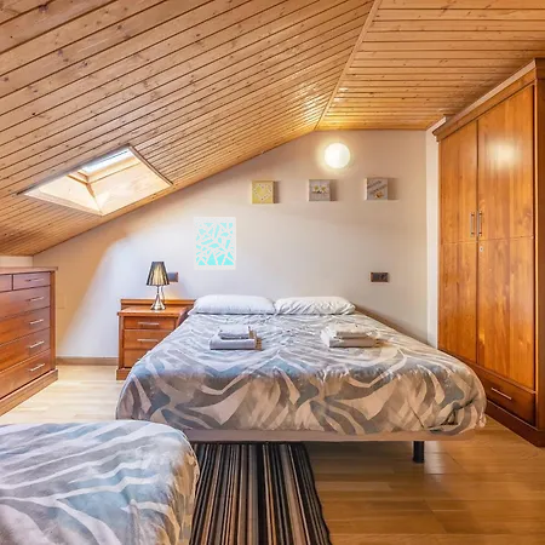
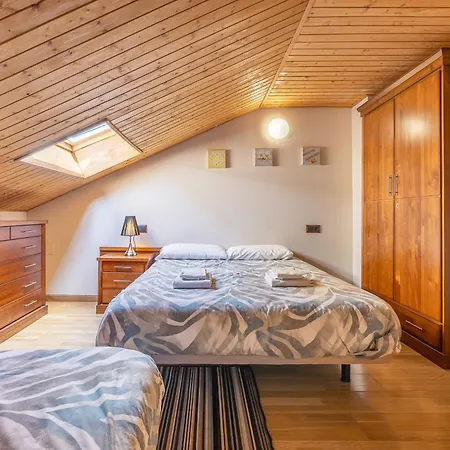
- wall art (214, 243)
